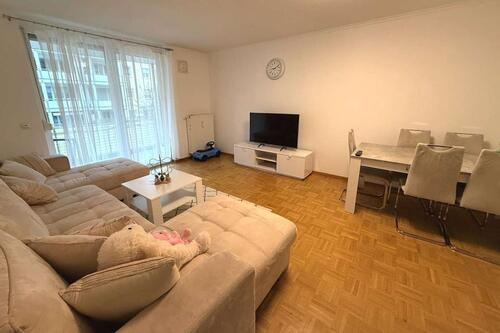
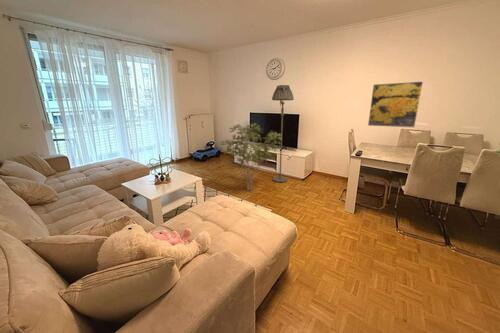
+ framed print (393, 105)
+ shrub (250, 158)
+ floor lamp (281, 135)
